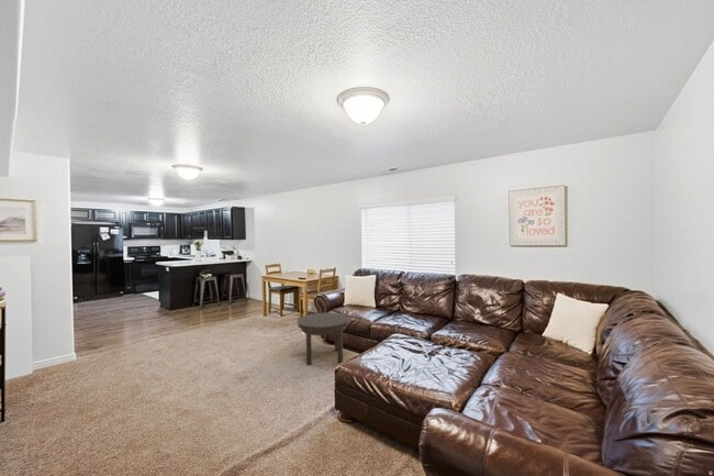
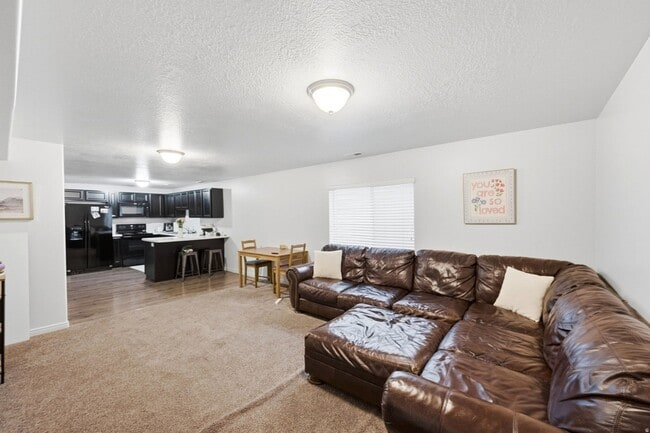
- side table (323, 334)
